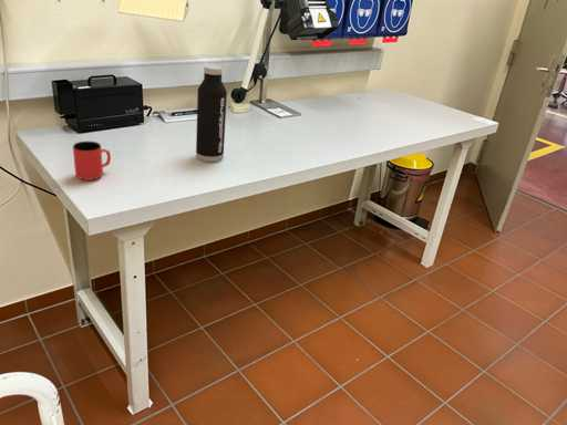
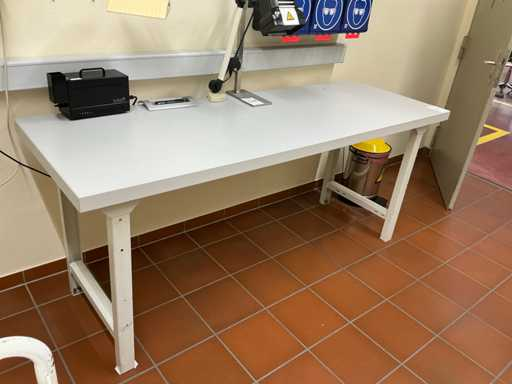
- water bottle (212, 113)
- cup (93, 159)
